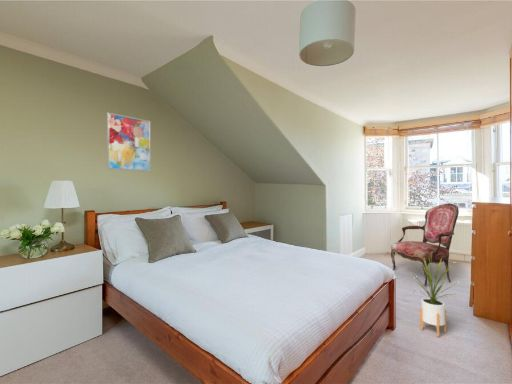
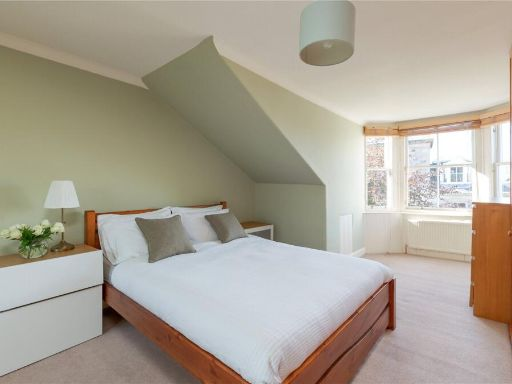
- wall art (130, 143)
- armchair (424, 240)
- house plant (434, 292)
